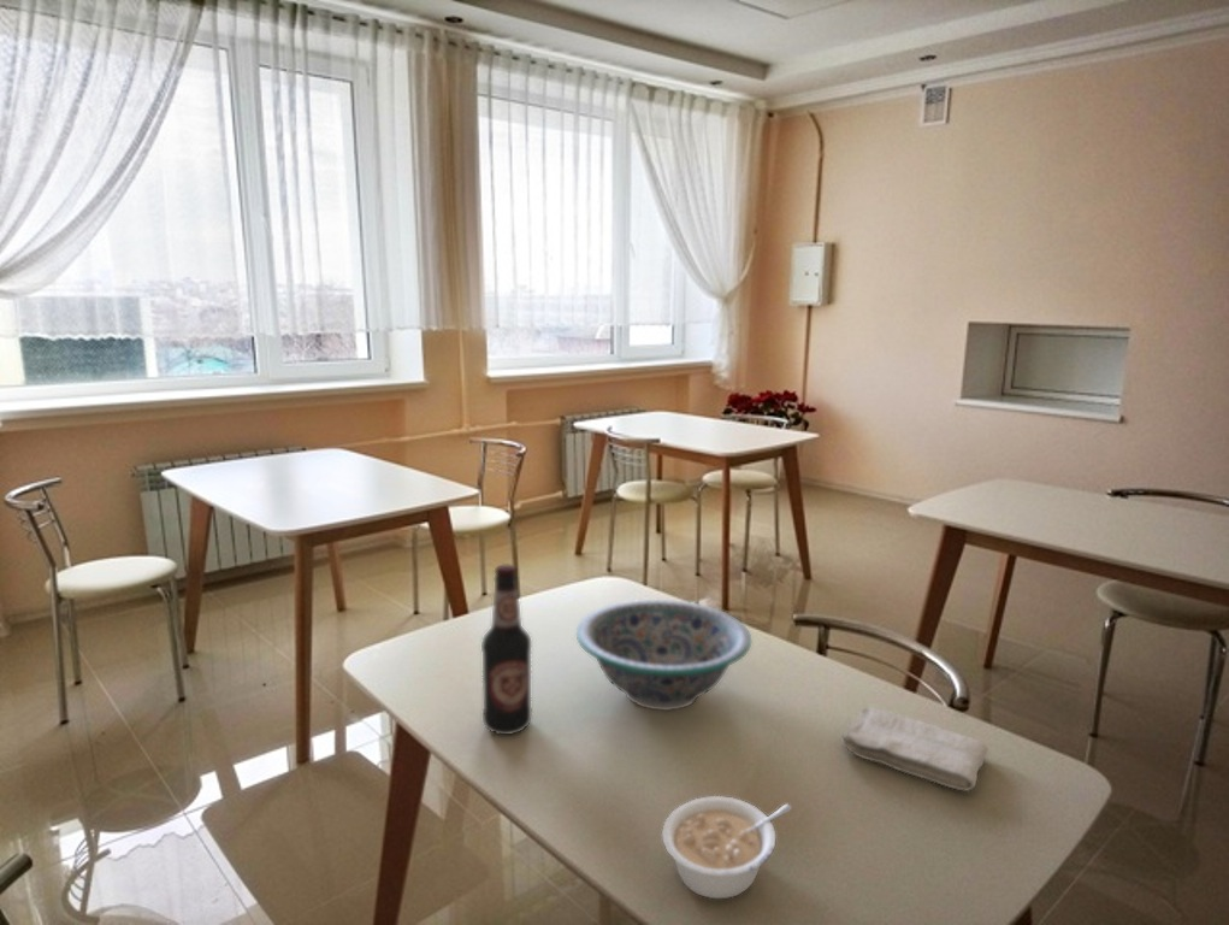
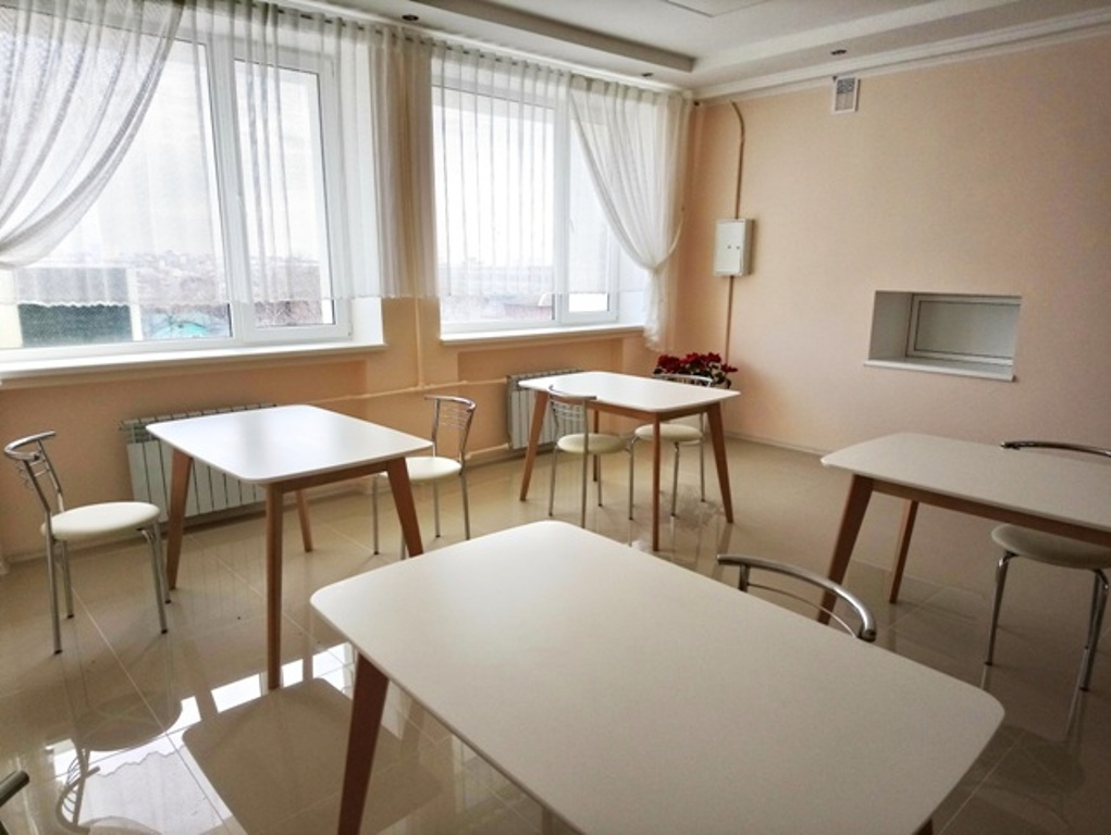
- legume (720, 844)
- washcloth (914, 744)
- bottle (506, 647)
- decorative bowl (662, 661)
